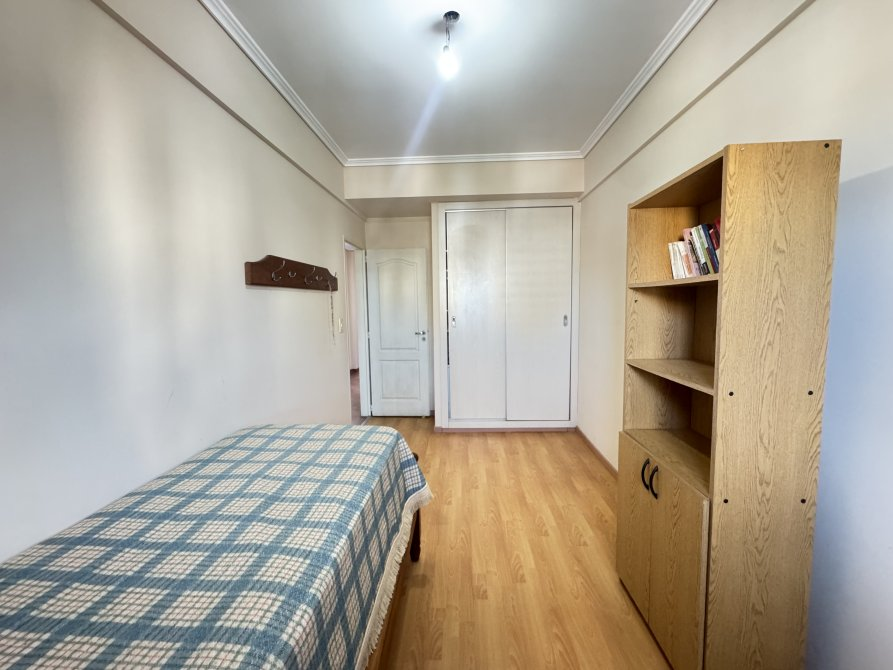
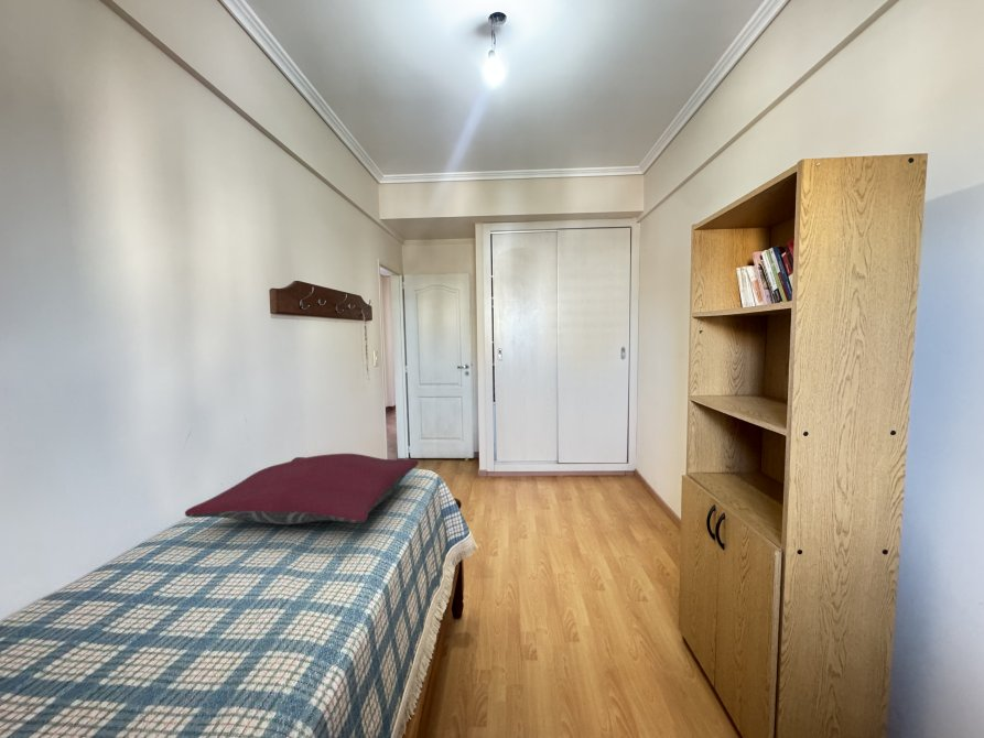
+ pillow (322, 484)
